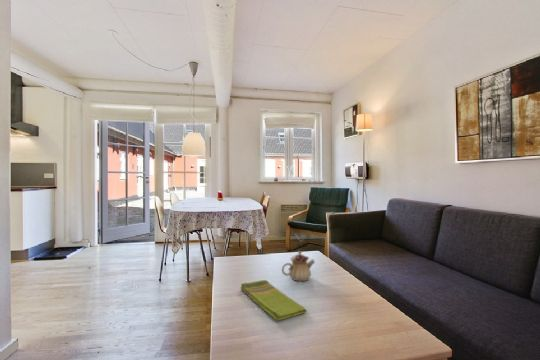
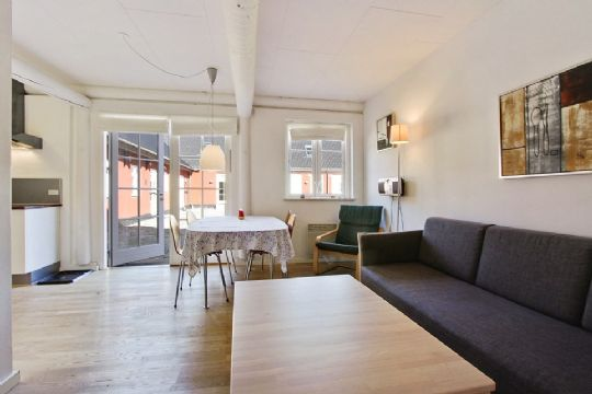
- dish towel (270, 296)
- teapot (298, 264)
